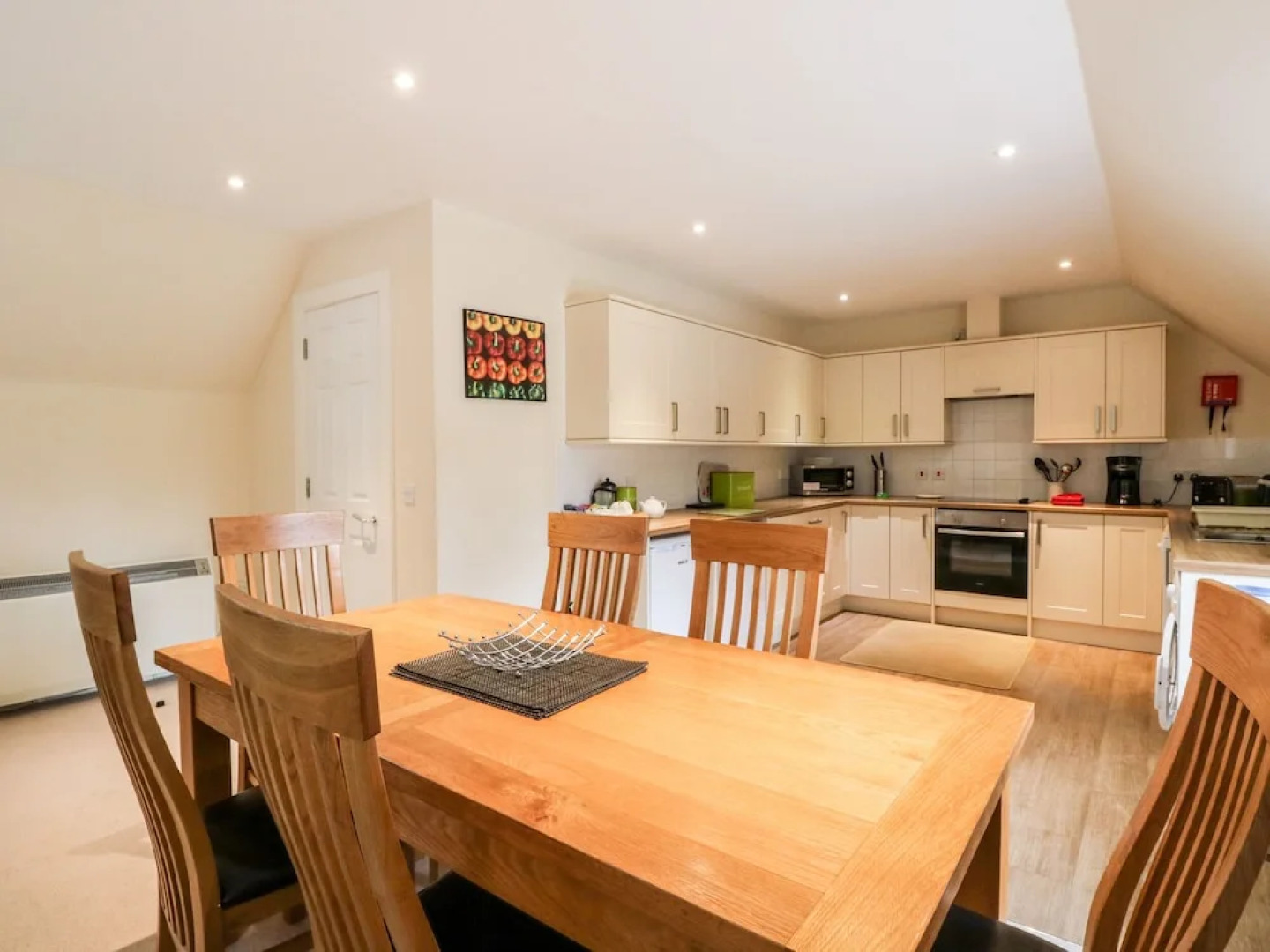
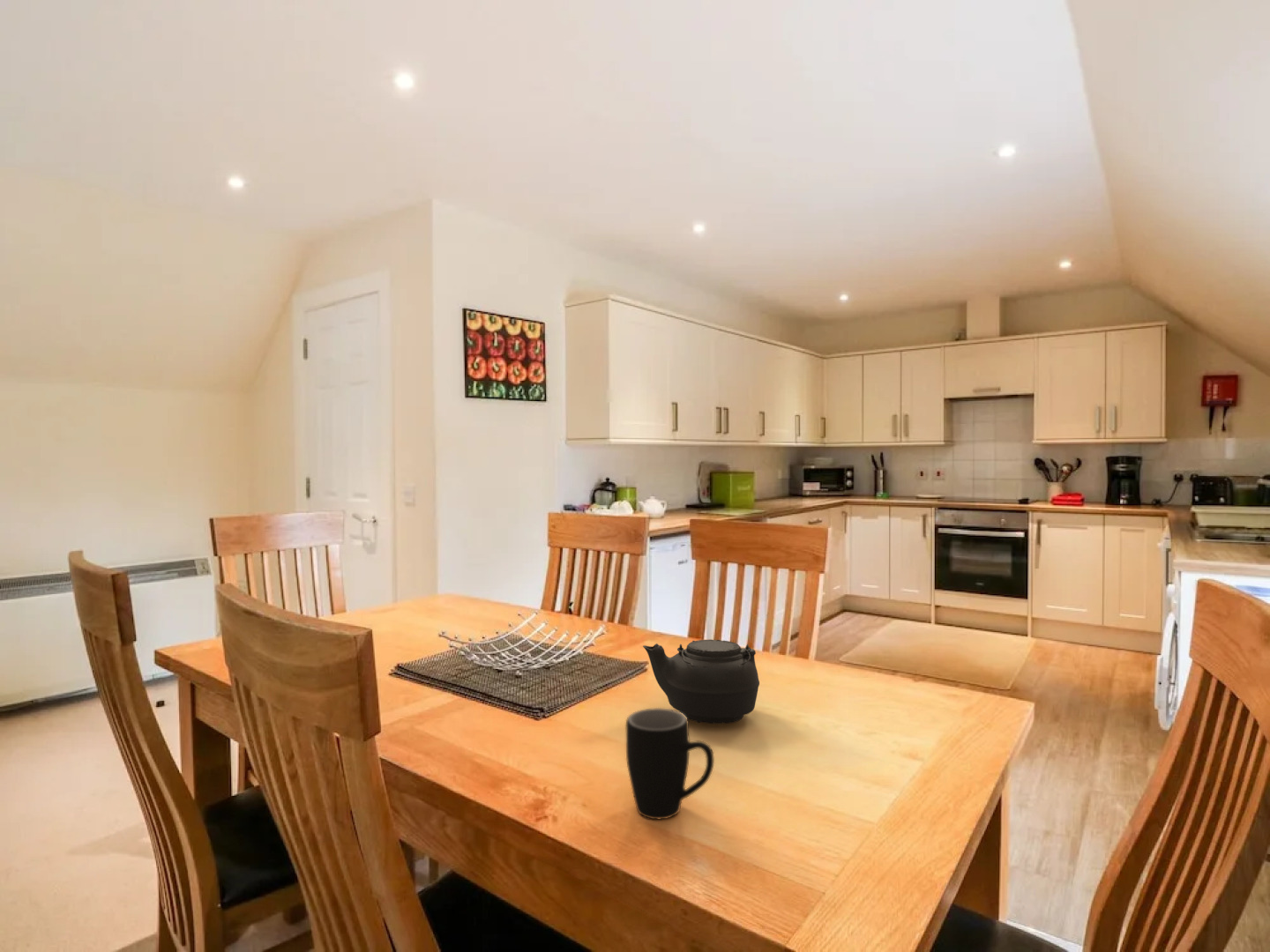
+ mug (670, 767)
+ teapot (702, 680)
